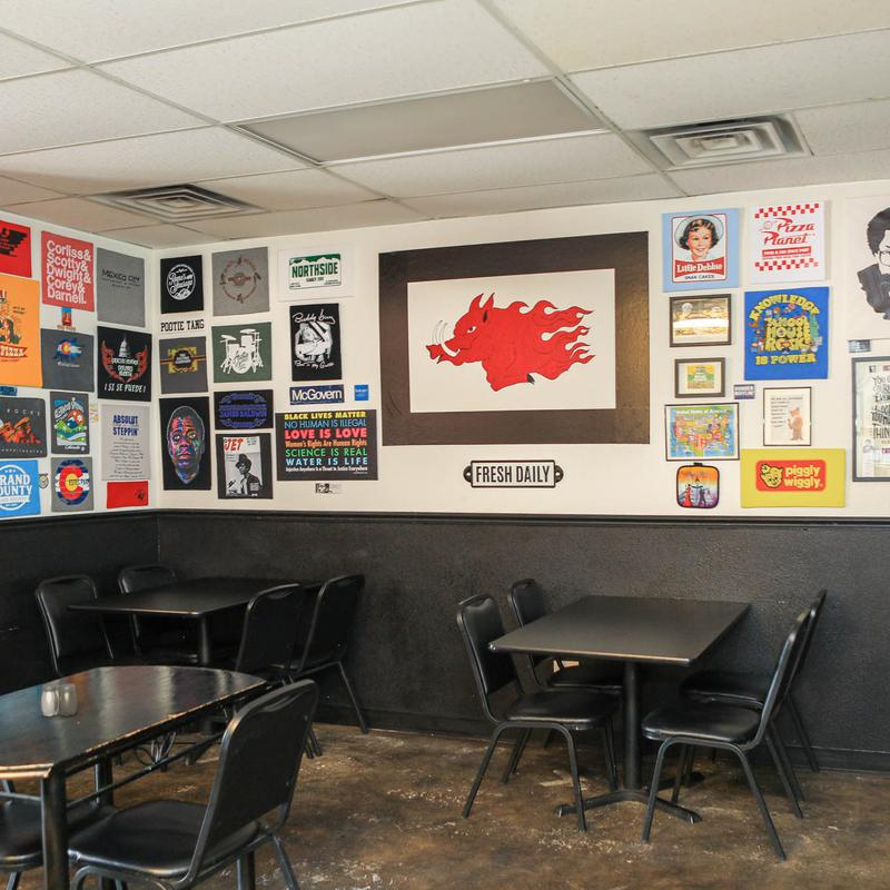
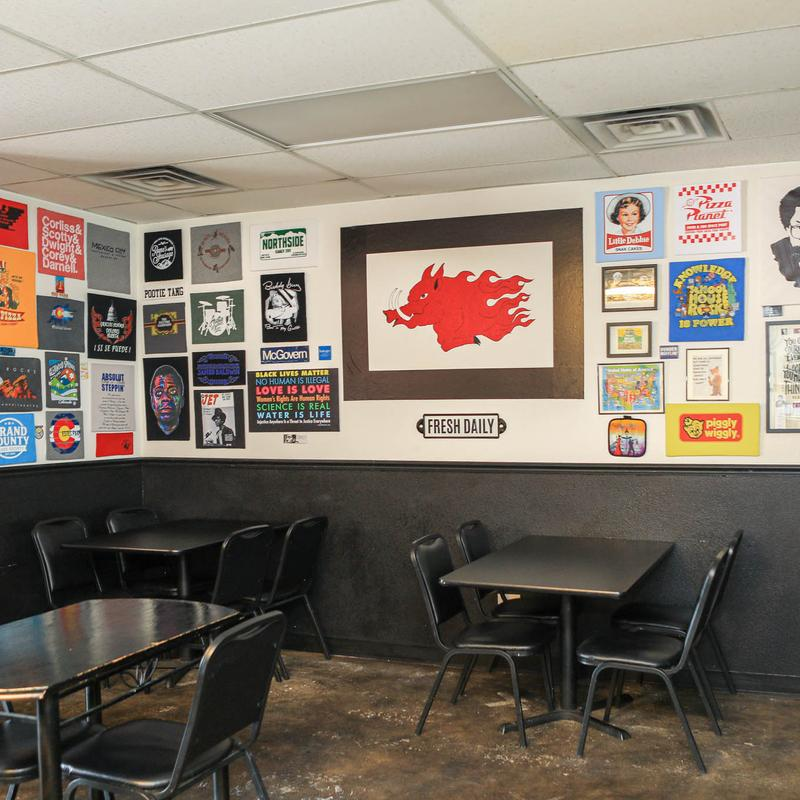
- salt and pepper shaker (59, 699)
